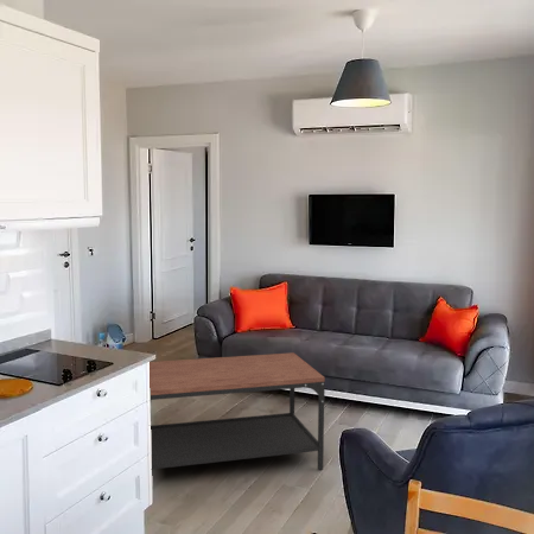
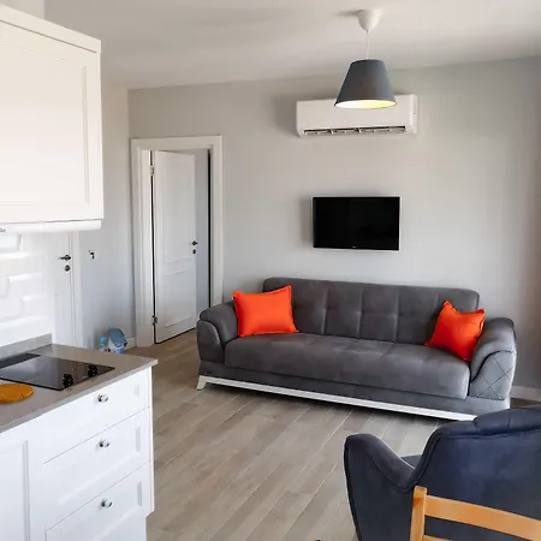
- coffee table (218, 419)
